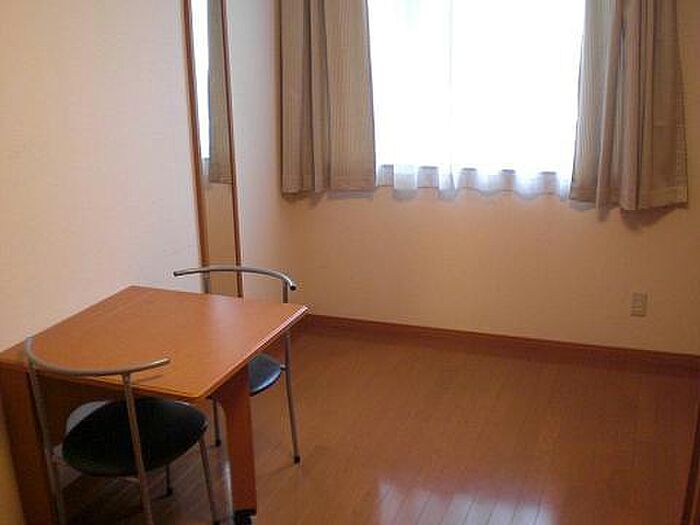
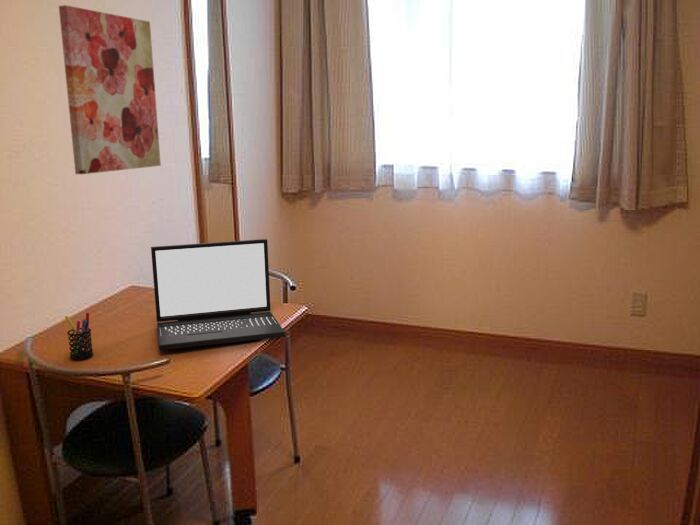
+ wall art (114, 93)
+ pen holder (82, 333)
+ laptop (216, 290)
